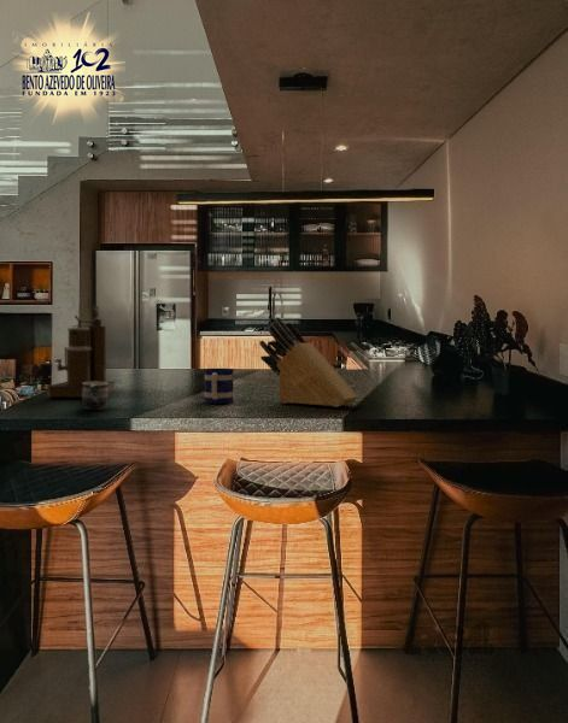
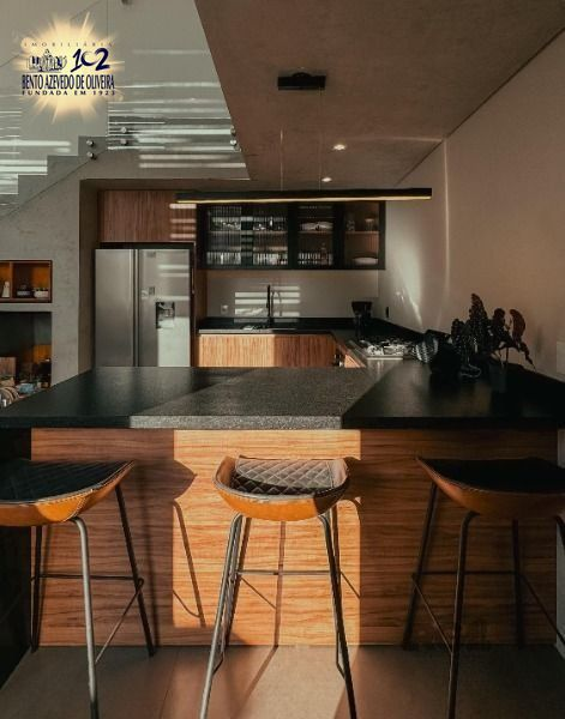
- coffee maker (81, 349)
- mug (217, 386)
- knife block (306, 360)
- mug (95, 395)
